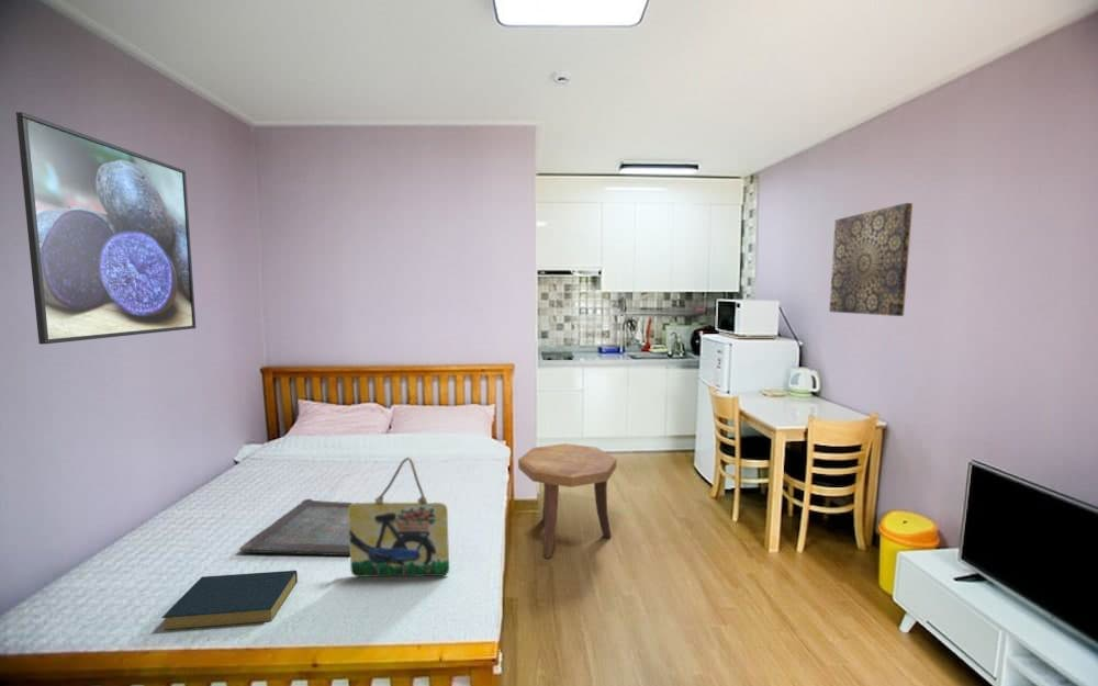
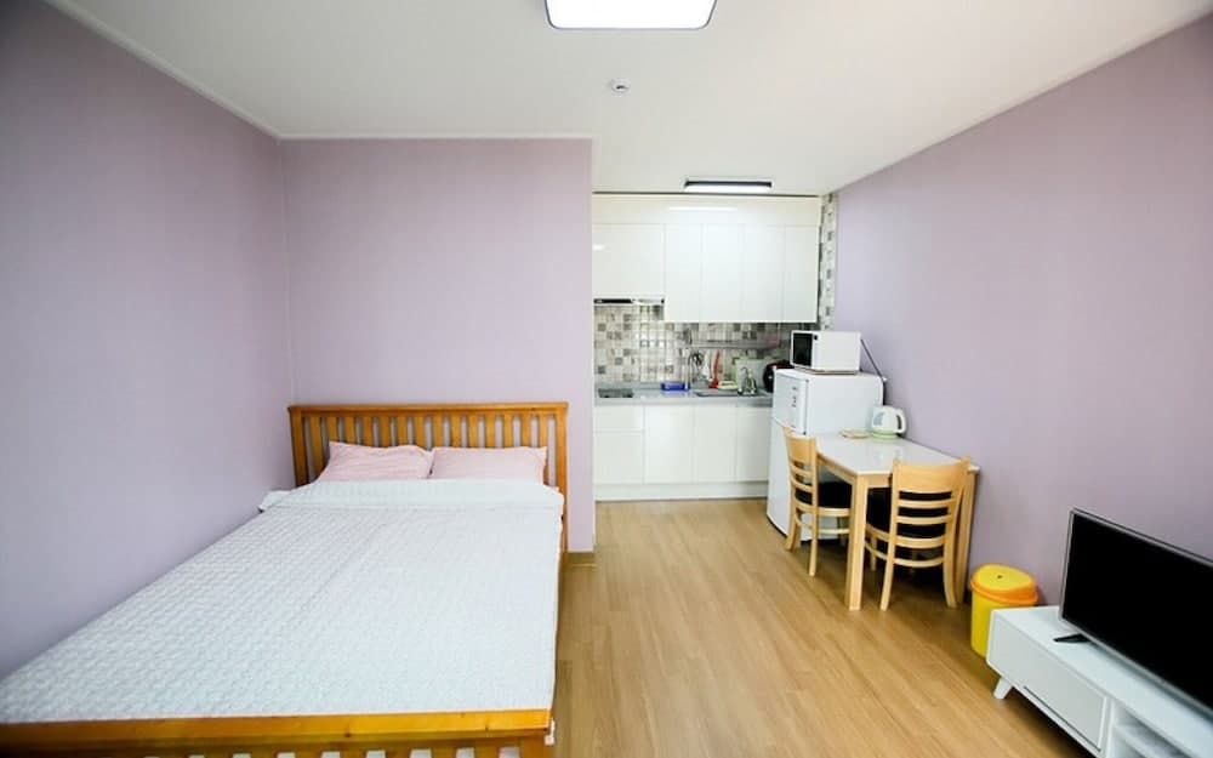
- hardback book (235, 598)
- home sign (399, 517)
- side table (558, 493)
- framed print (124, 243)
- wall art (865, 263)
- serving tray (329, 525)
